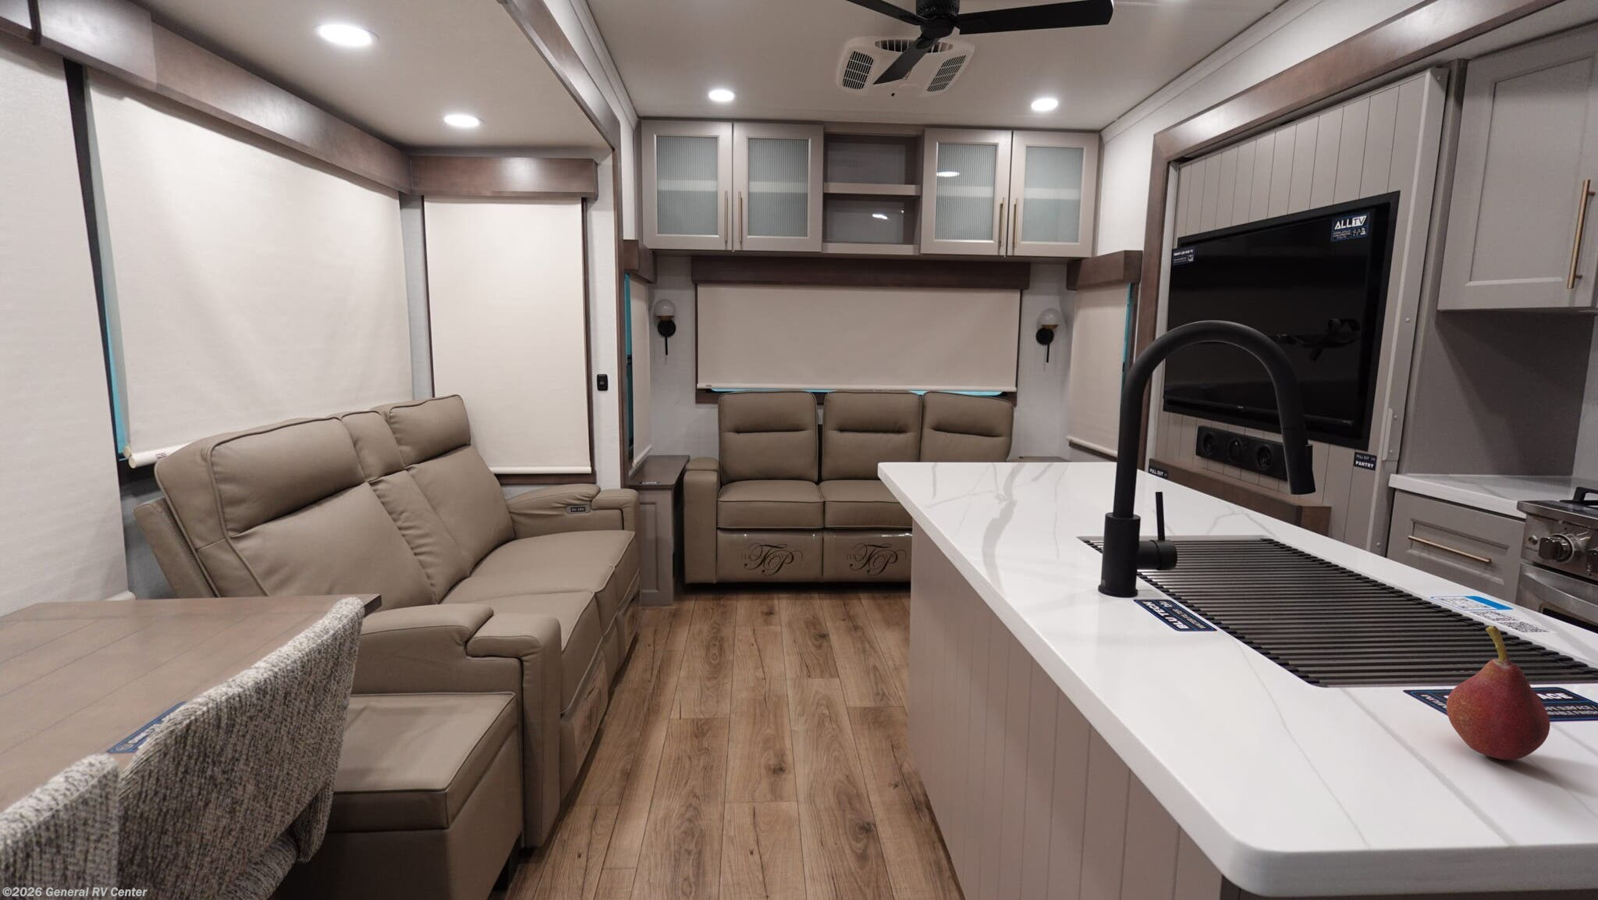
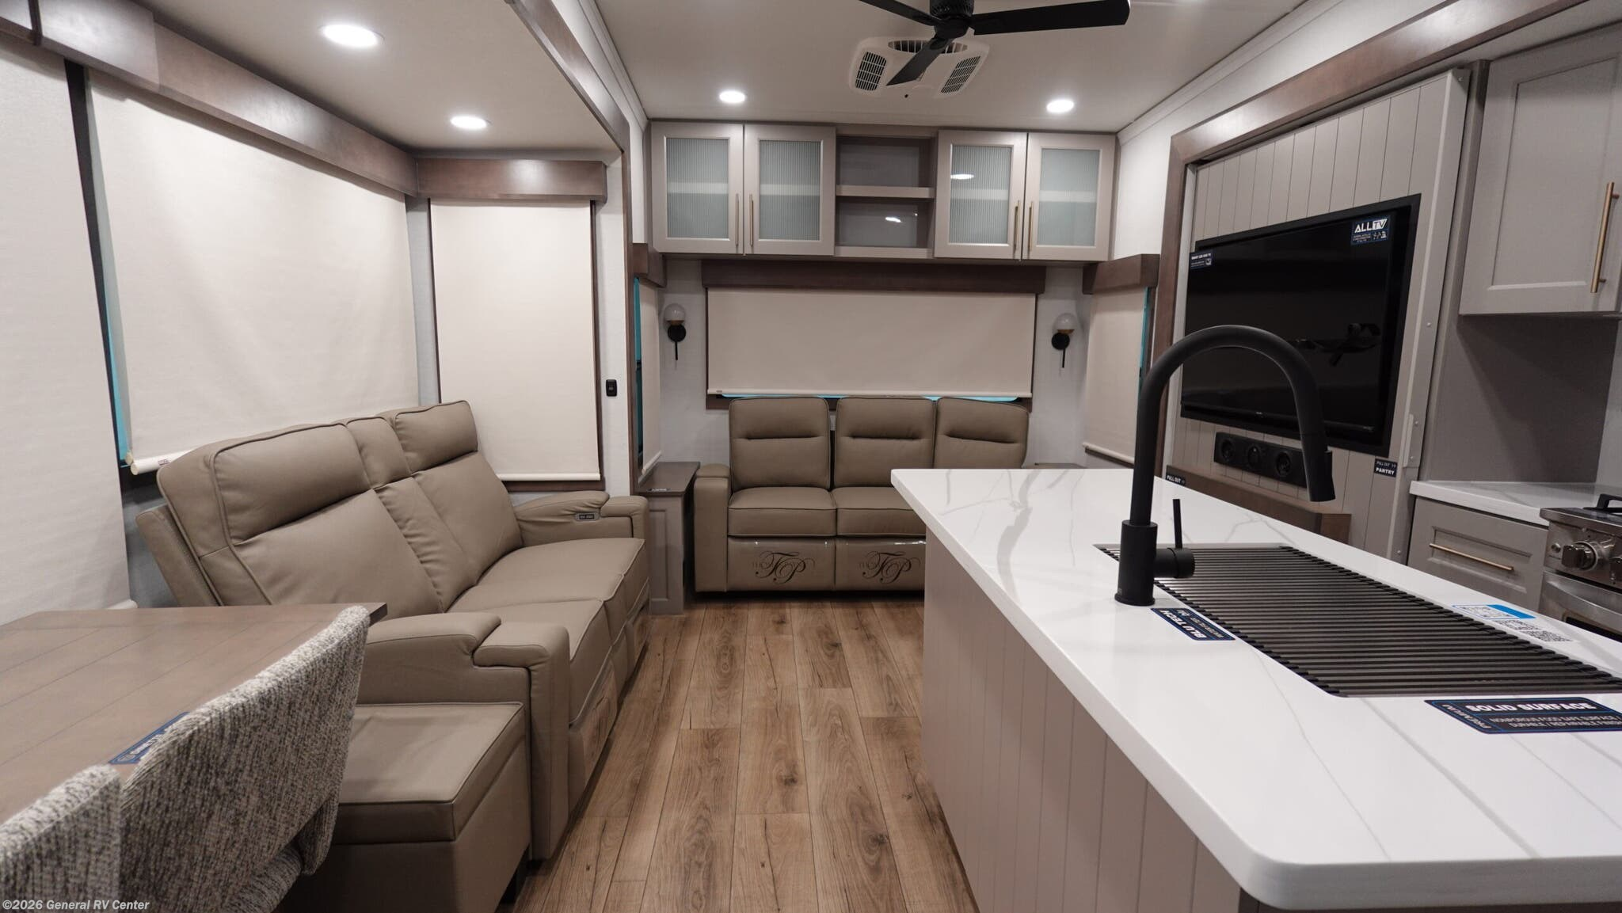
- fruit (1500, 690)
